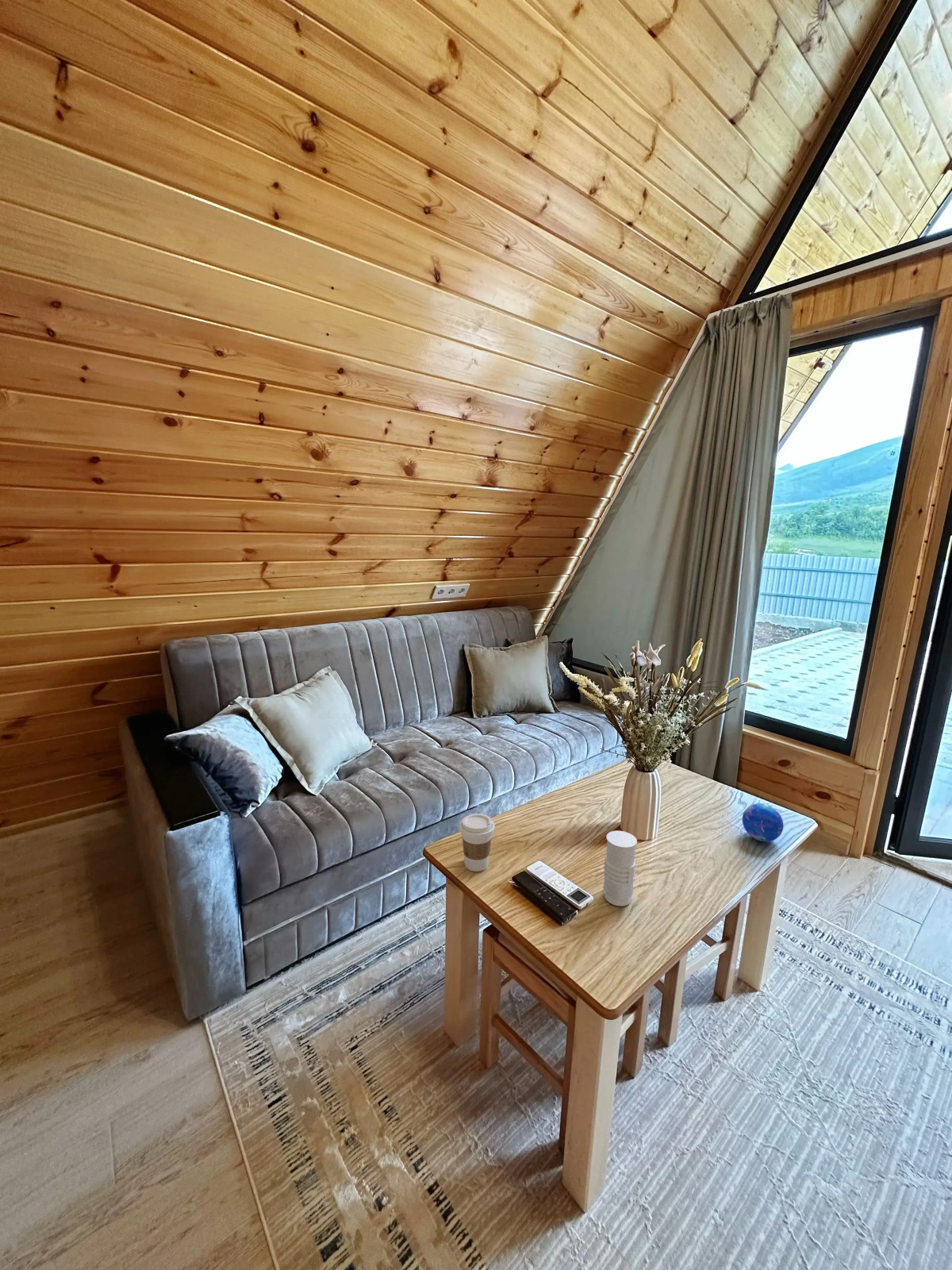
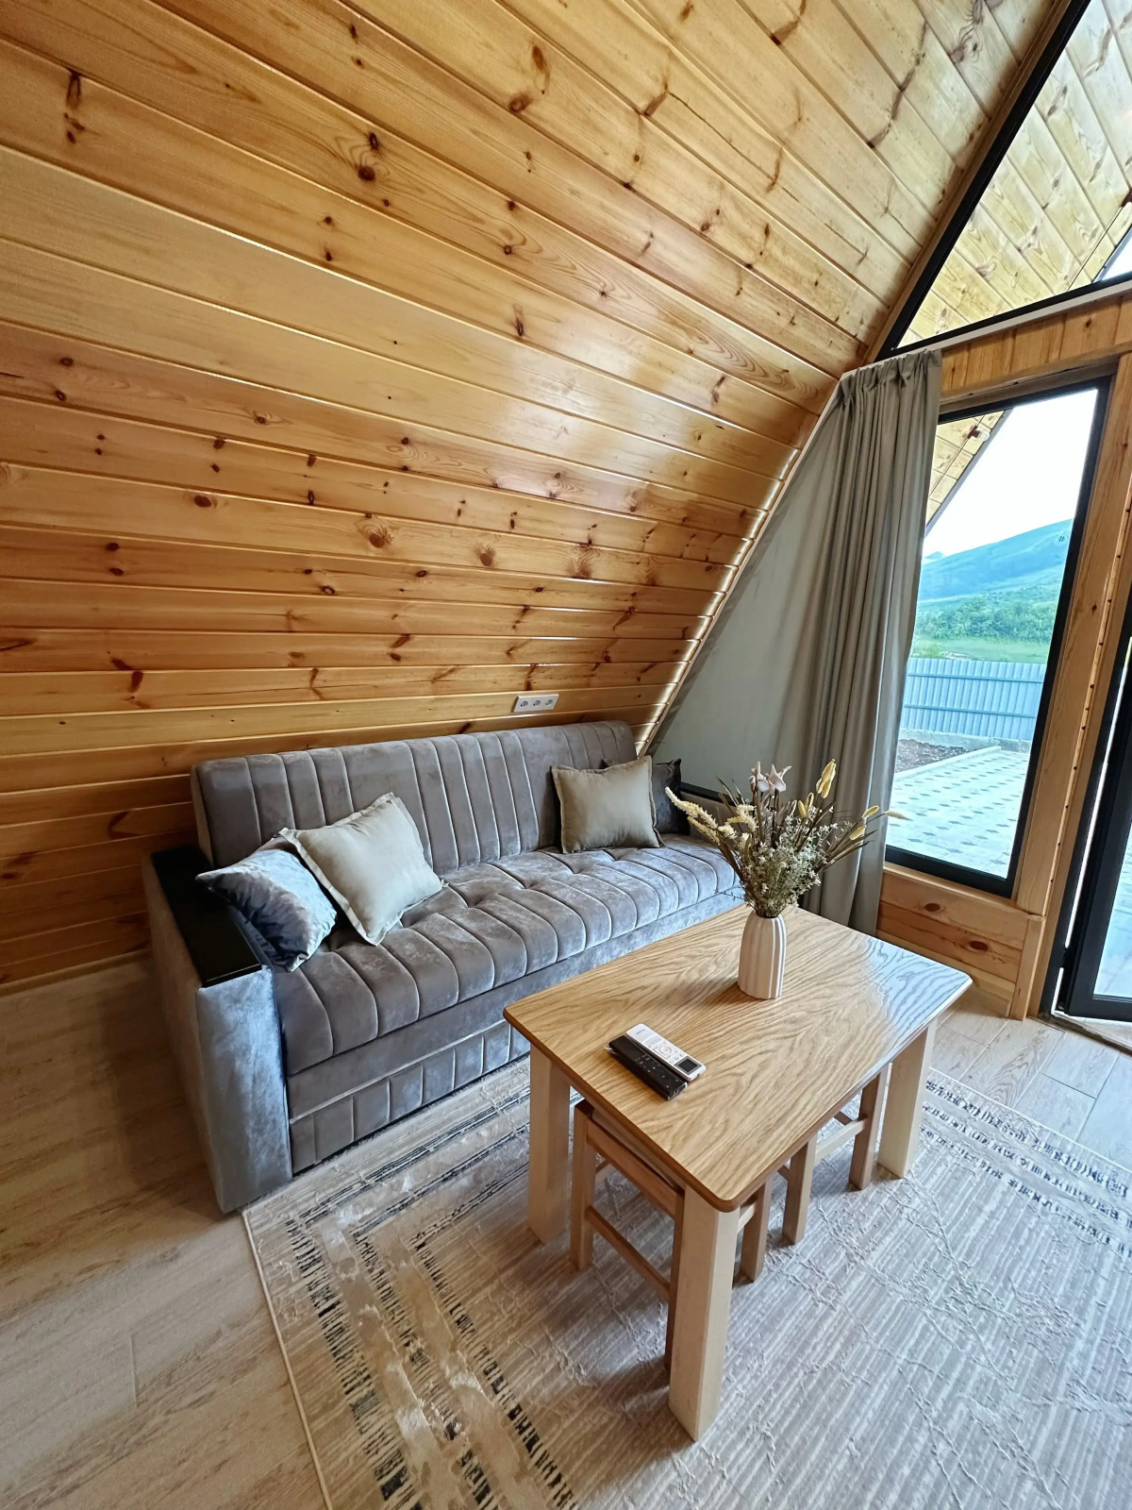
- decorative orb (762, 822)
- coffee cup (476, 842)
- candle (620, 868)
